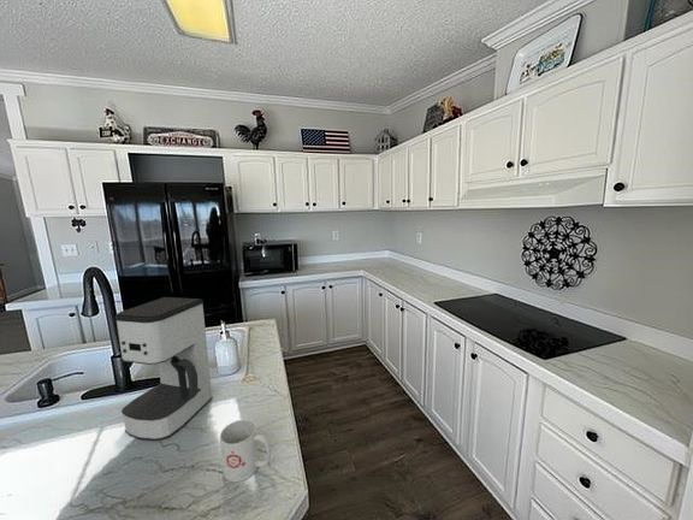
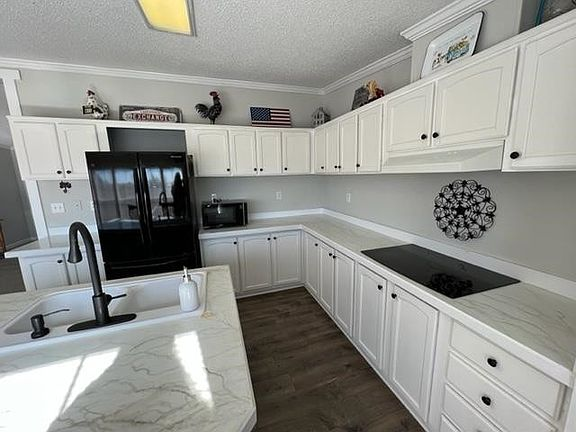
- mug (247, 449)
- coffee maker (166, 362)
